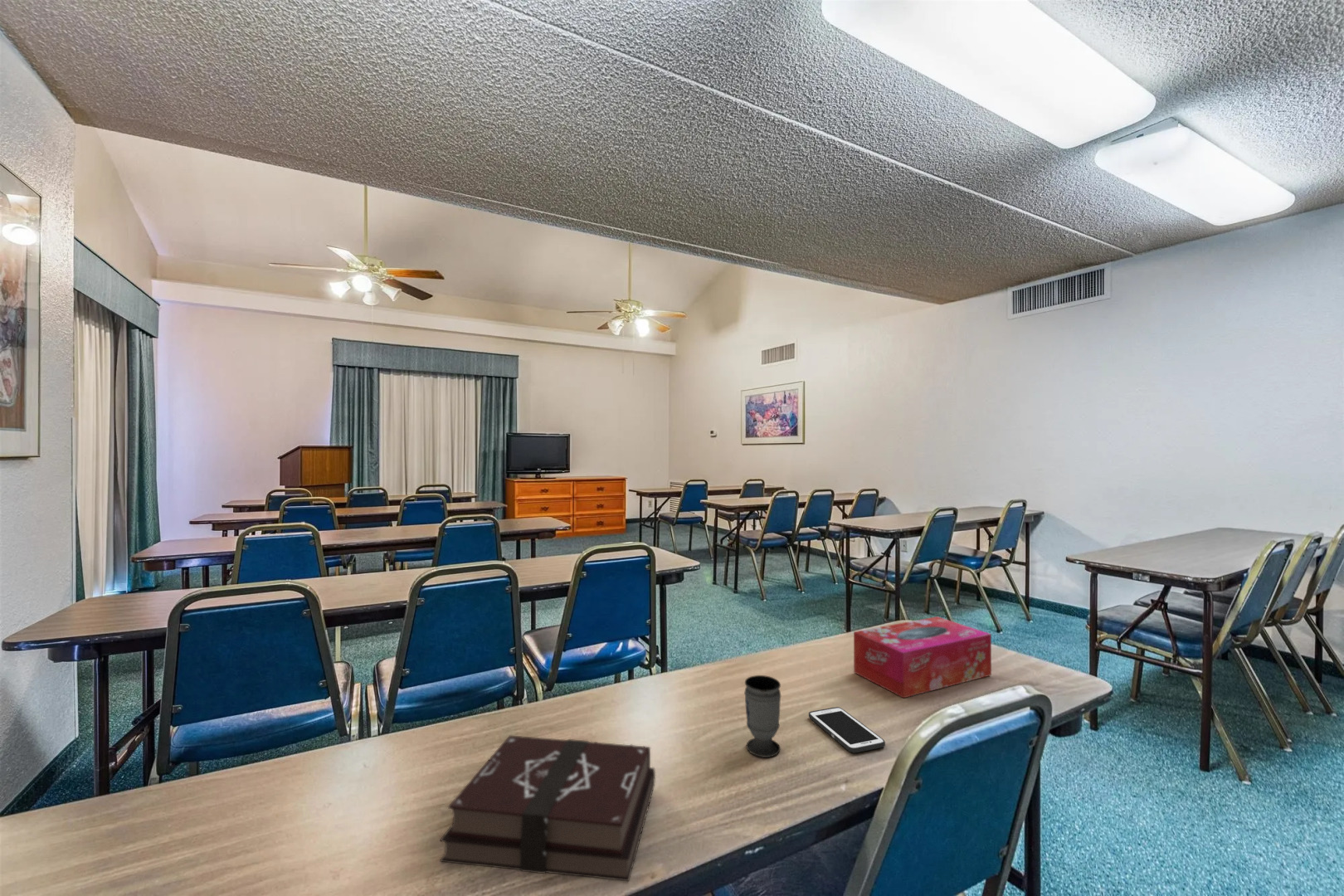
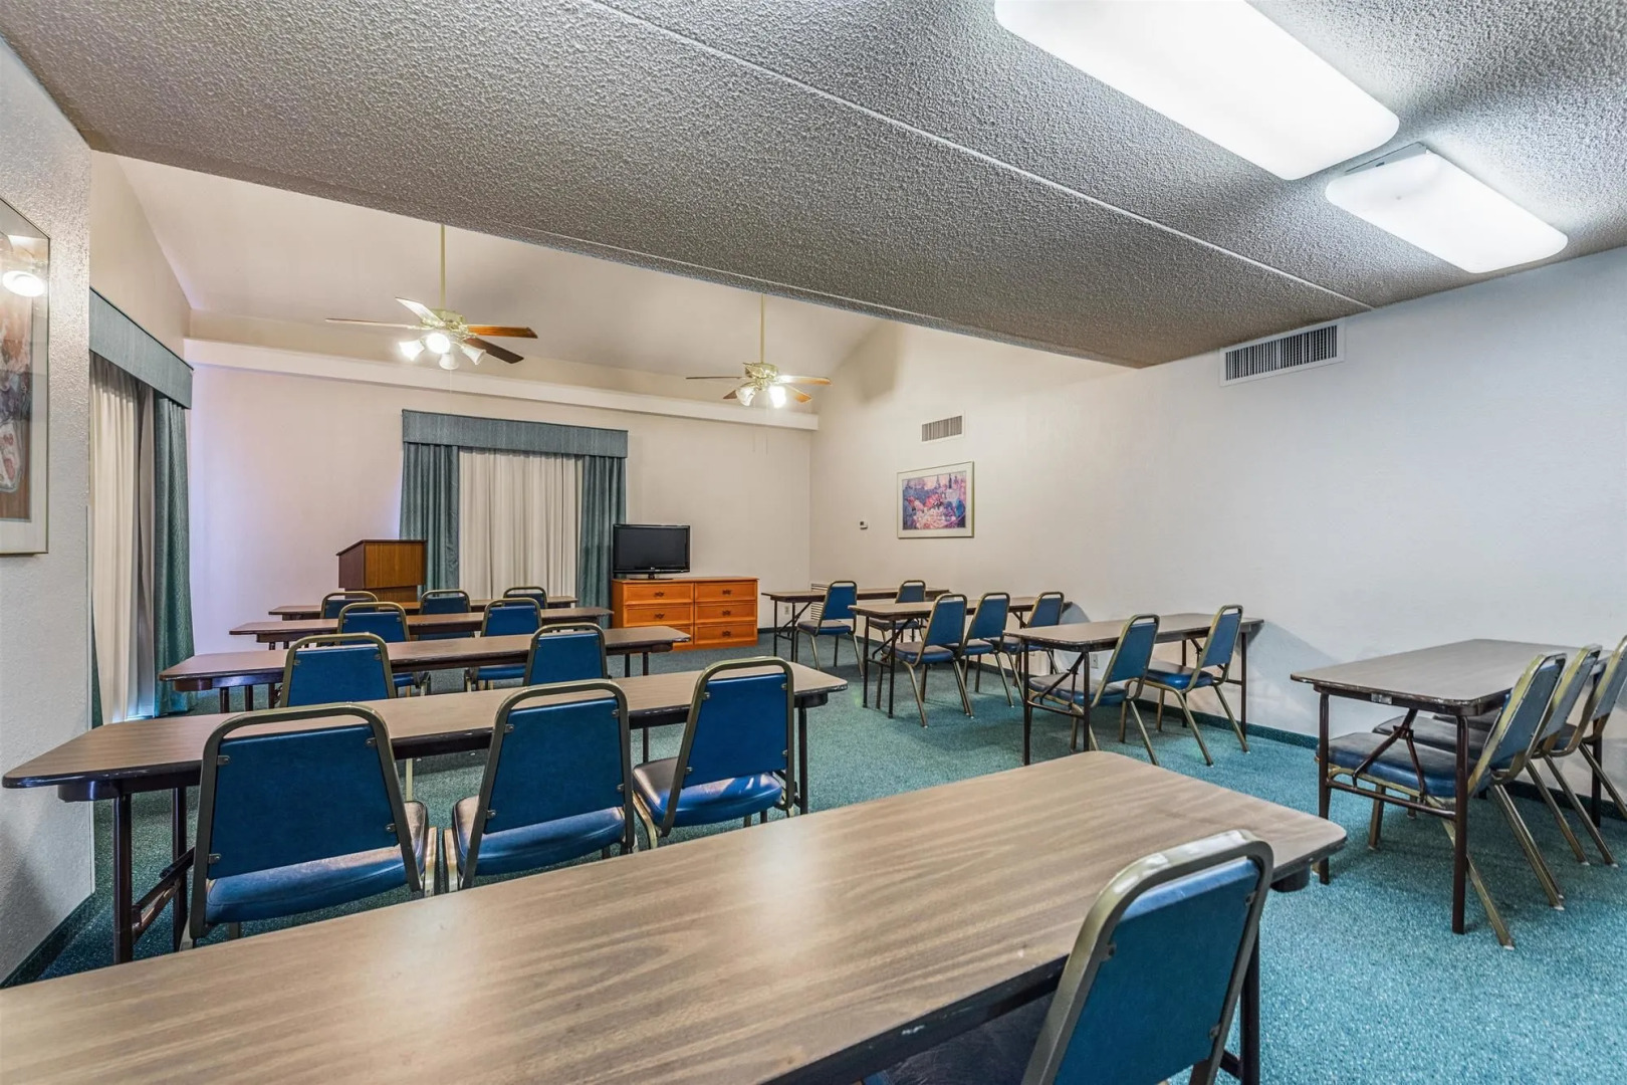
- cup (762, 715)
- cell phone (845, 728)
- hardback book (558, 796)
- tissue box (922, 653)
